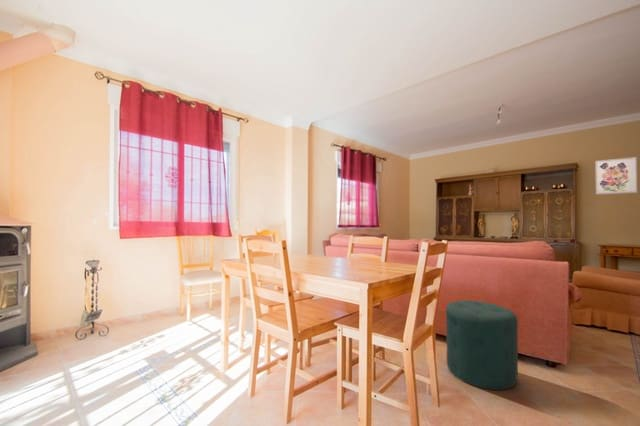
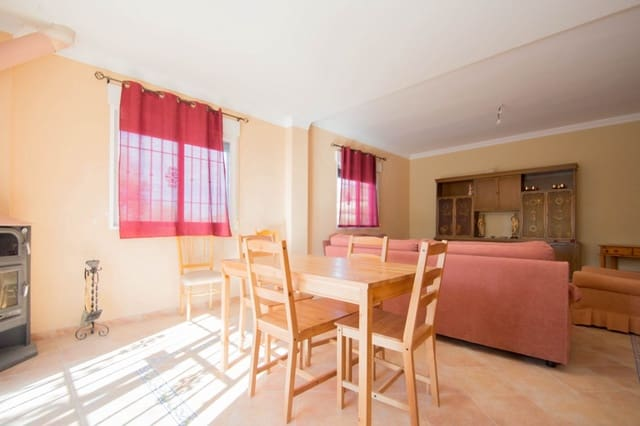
- wall art (615, 176)
- ottoman (480, 340)
